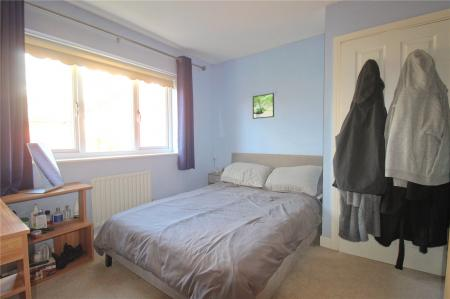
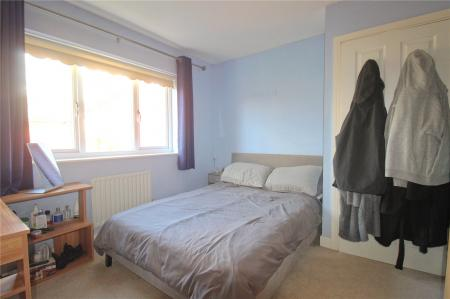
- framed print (263, 106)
